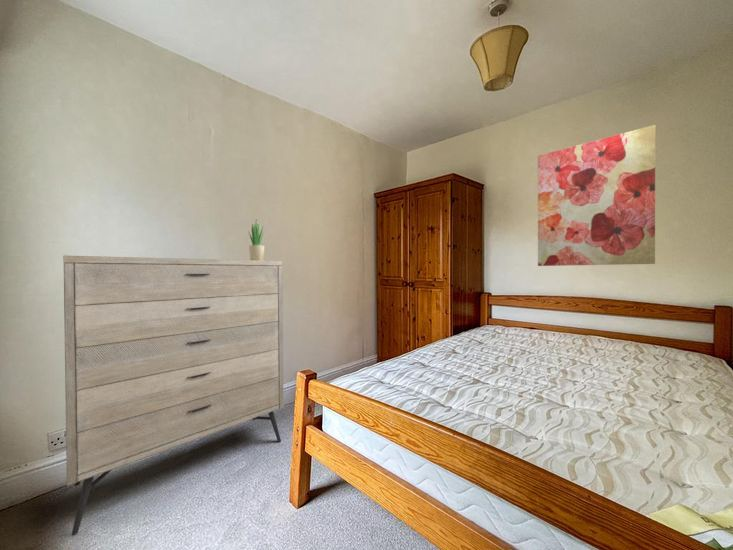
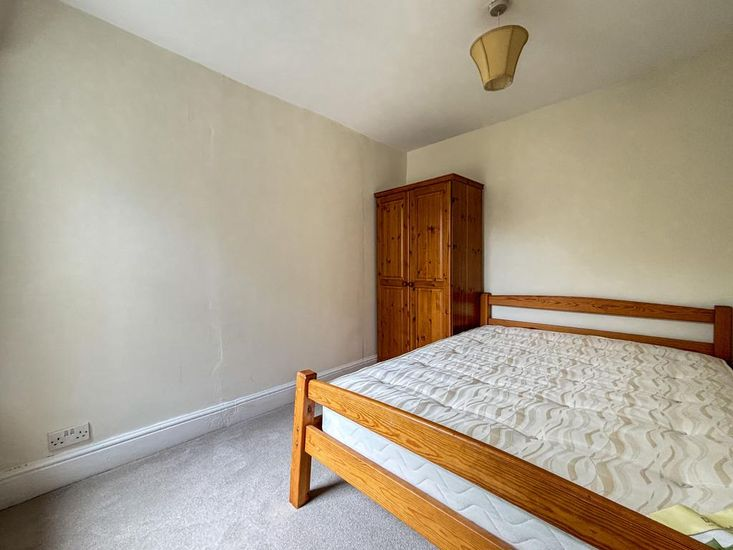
- wall art (590, 203)
- dresser (188, 360)
- potted plant (255, 239)
